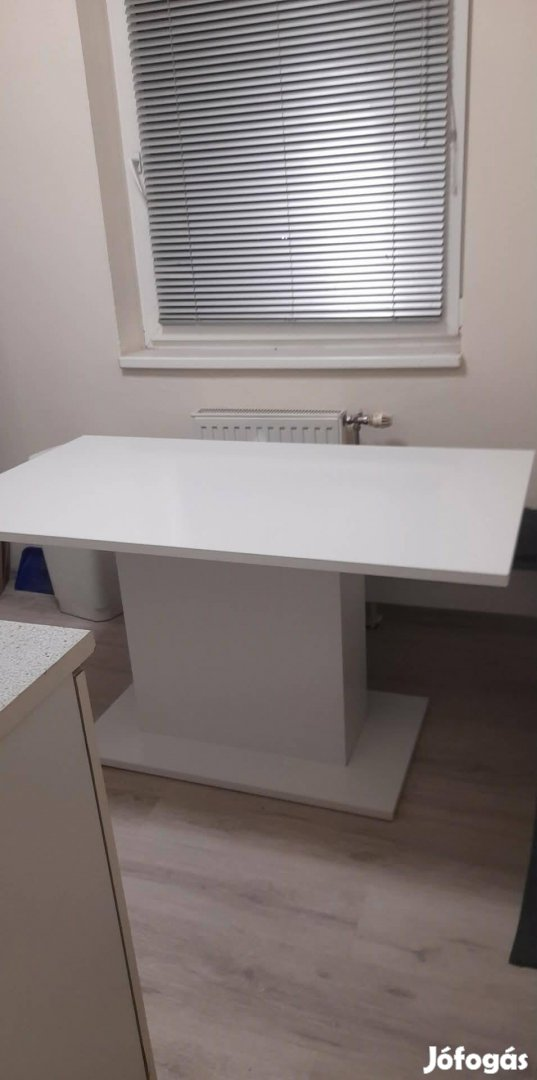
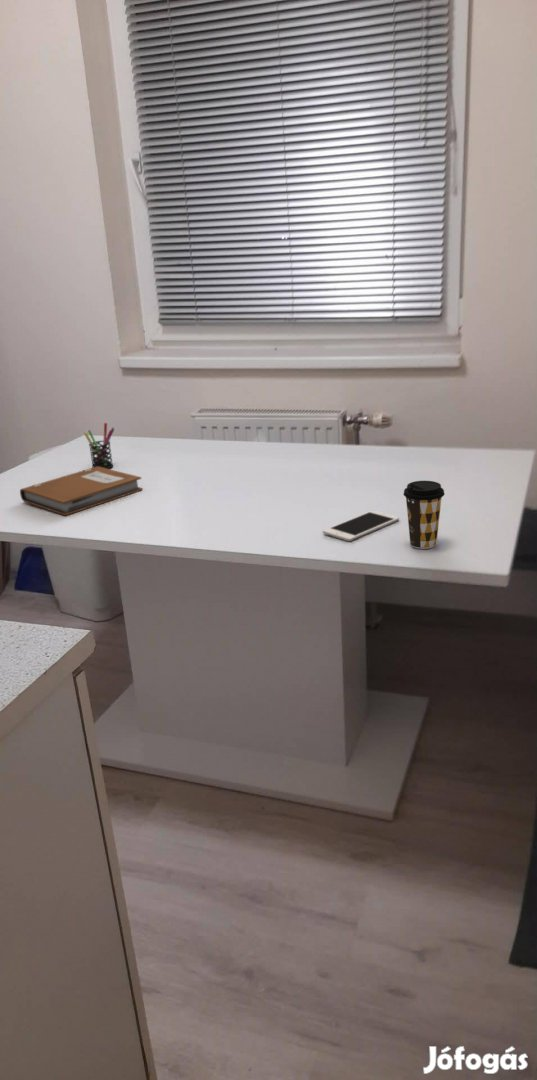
+ coffee cup (423, 515)
+ pen holder (99, 446)
+ notebook (83, 488)
+ cell phone (361, 525)
